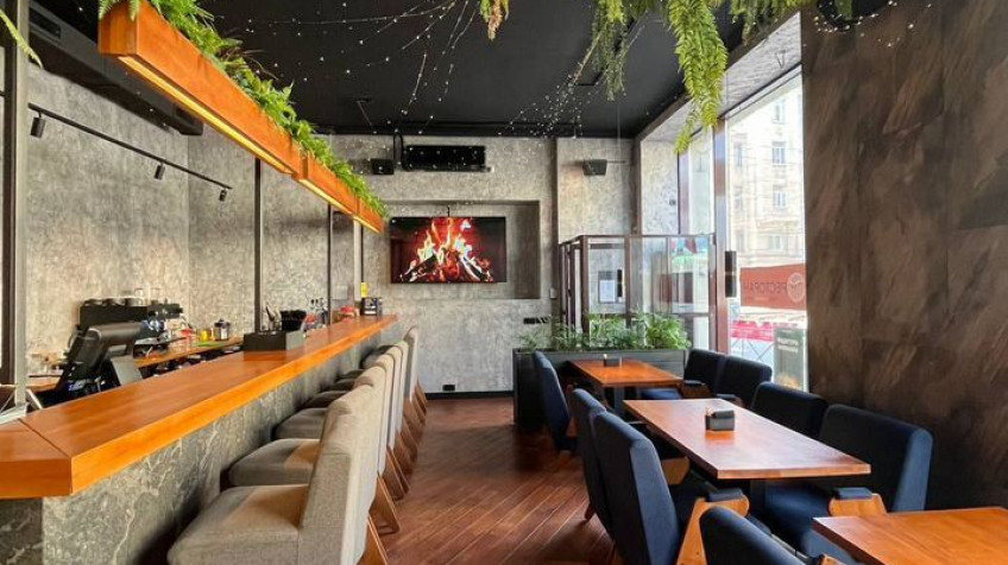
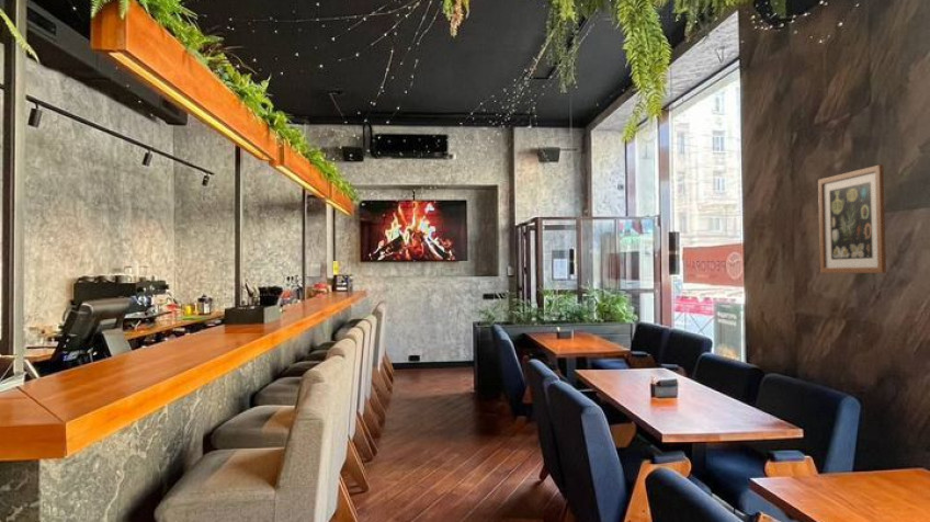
+ wall art (849, 223)
